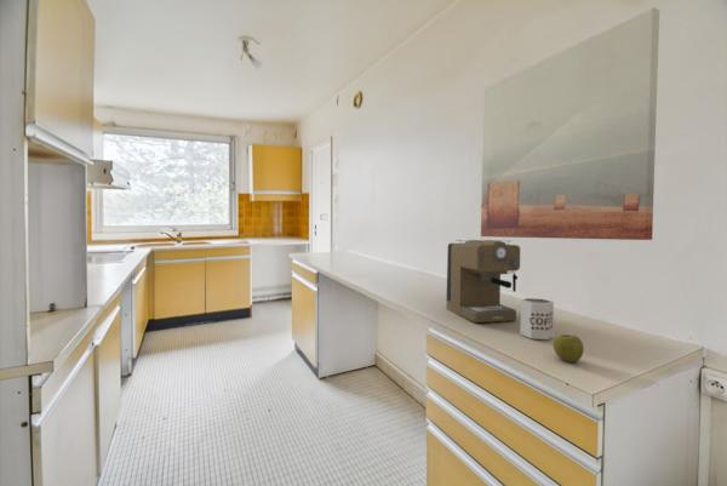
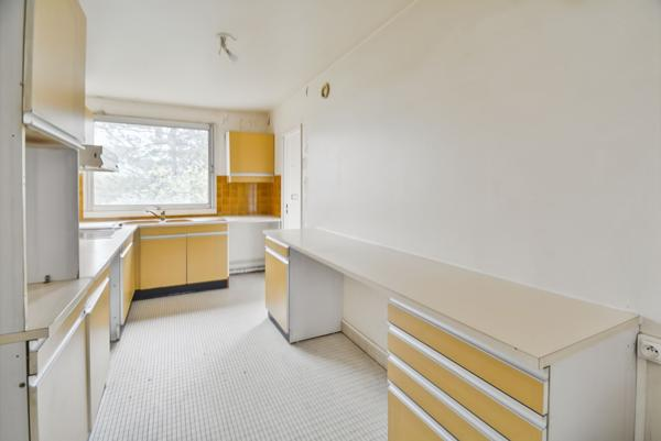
- mug (534, 318)
- wall art (550, 148)
- coffee maker (487, 278)
- apple (567, 347)
